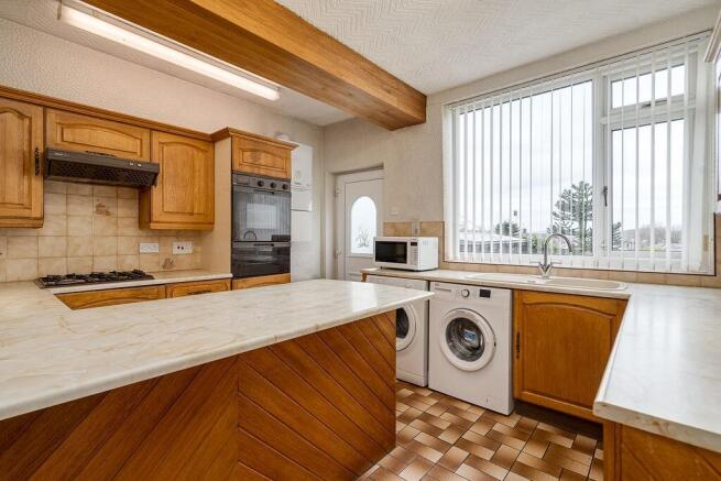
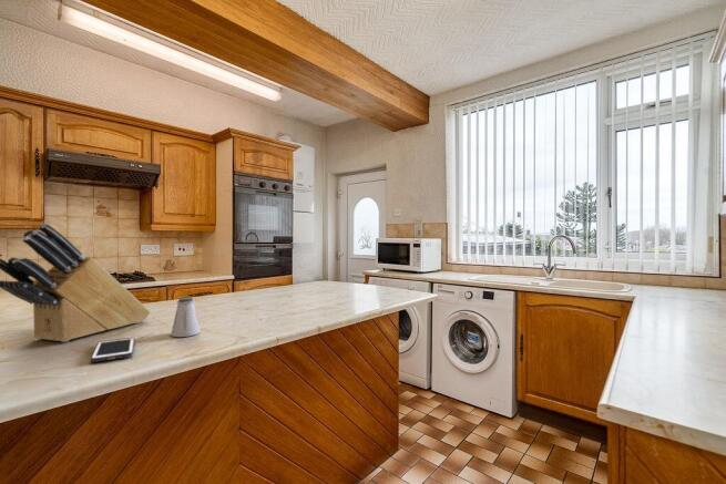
+ knife block (81, 279)
+ saltshaker (185, 316)
+ cell phone (114, 348)
